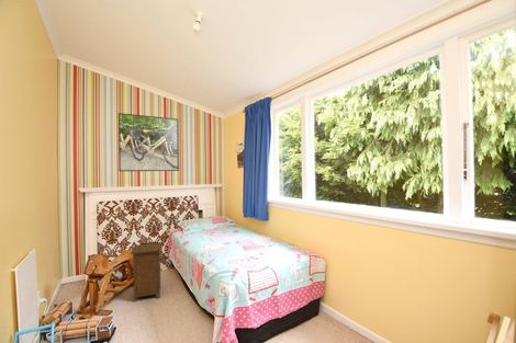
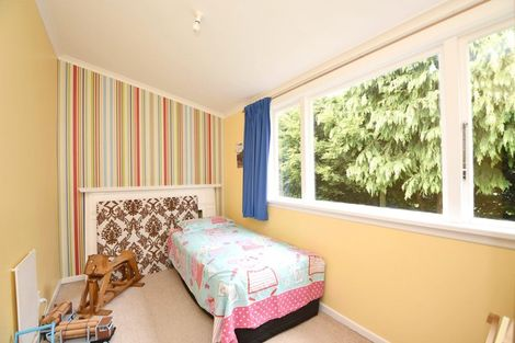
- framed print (149, 144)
- nightstand (148, 268)
